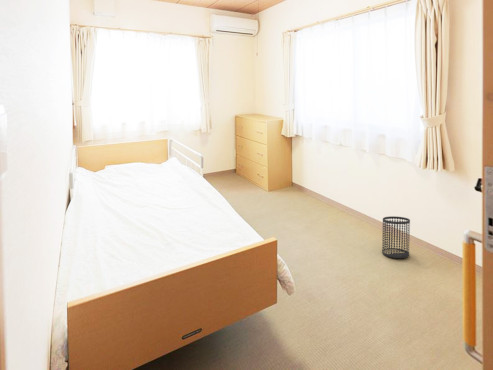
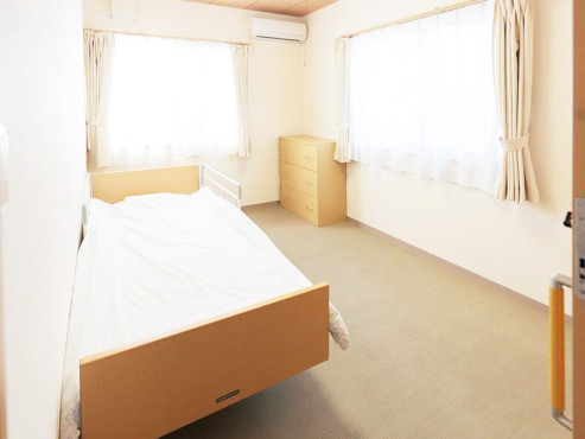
- wastebasket (396, 236)
